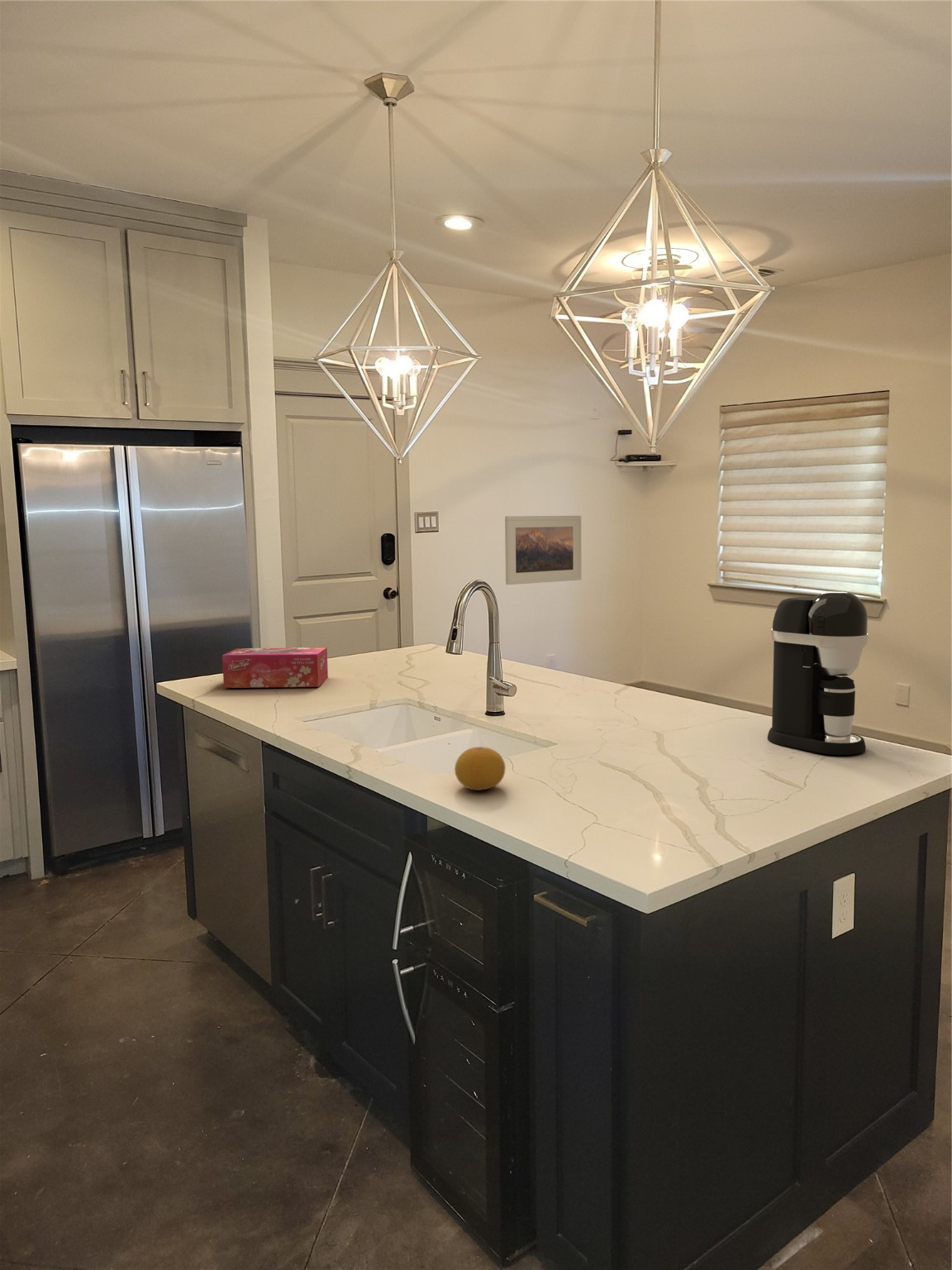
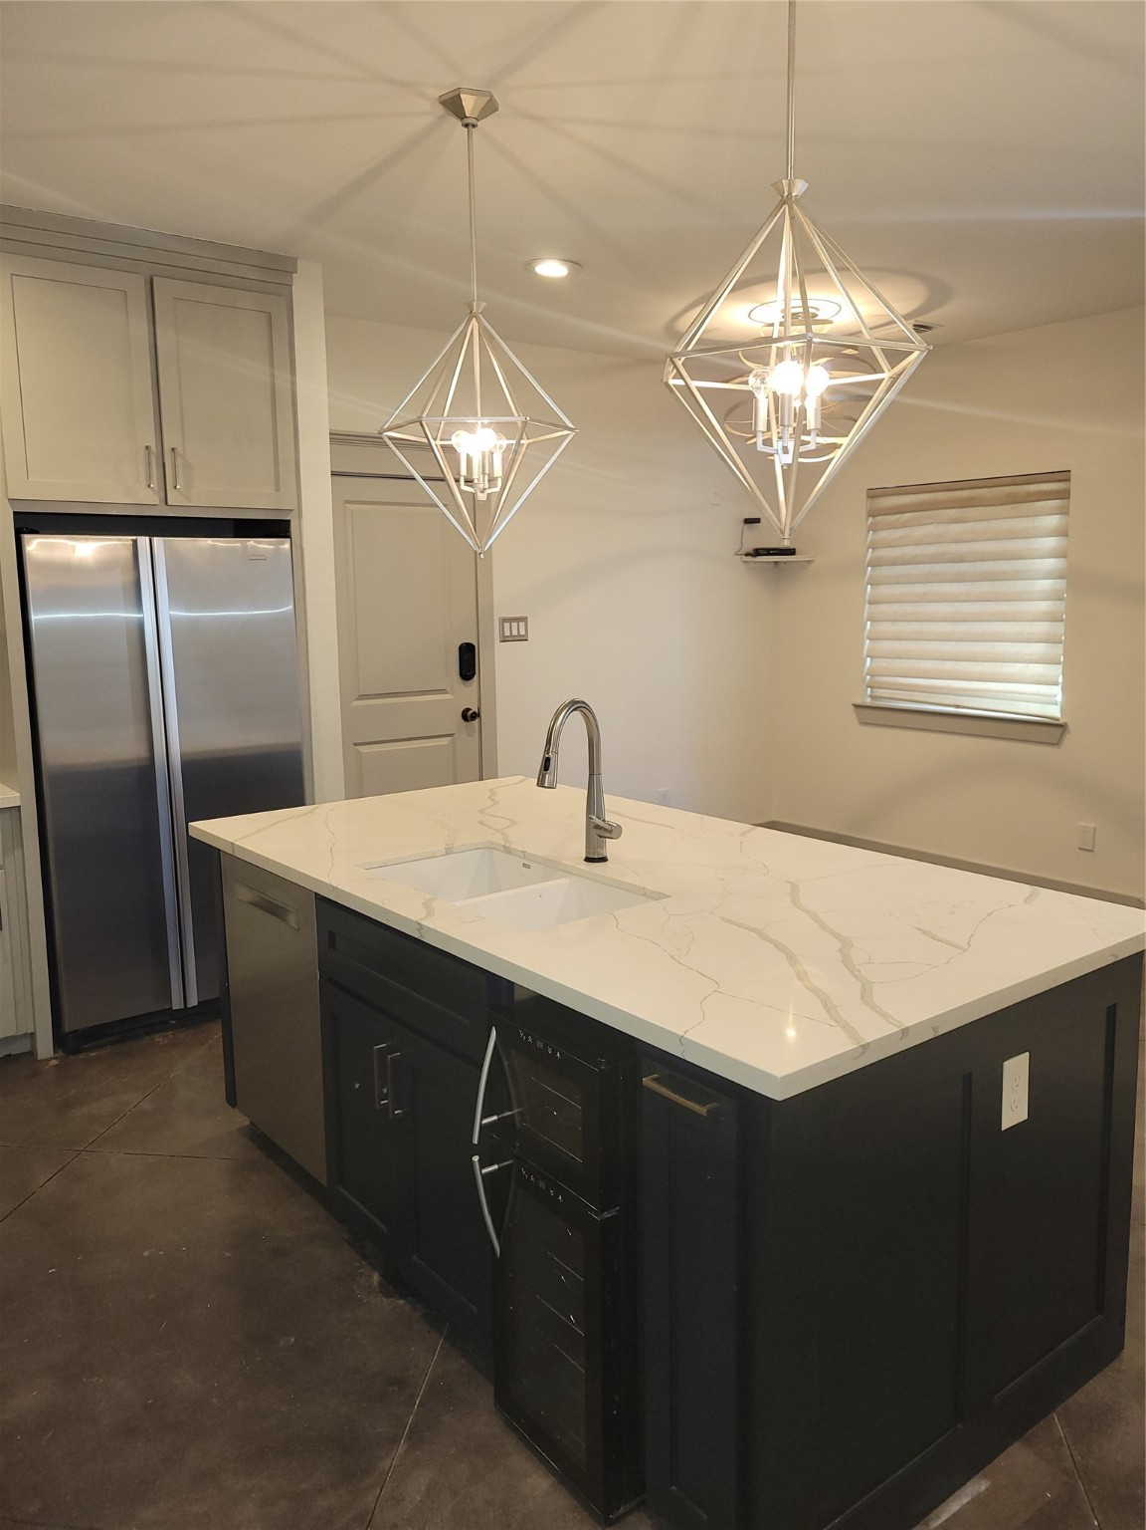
- tissue box (276, 666)
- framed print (544, 549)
- coffee maker (817, 667)
- fruit (480, 767)
